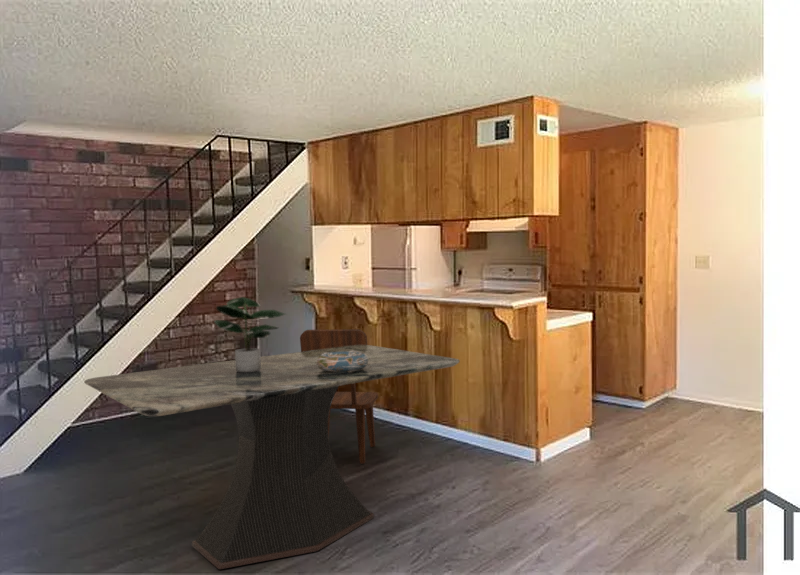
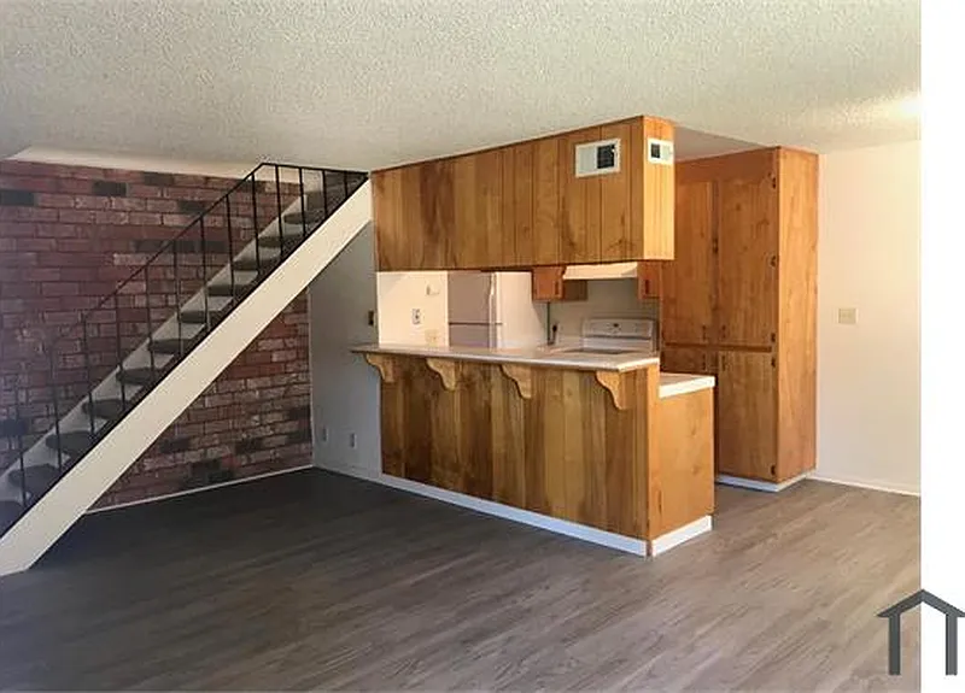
- decorative bowl (342, 361)
- dining chair (341, 392)
- potted plant (250, 333)
- dining table (284, 450)
